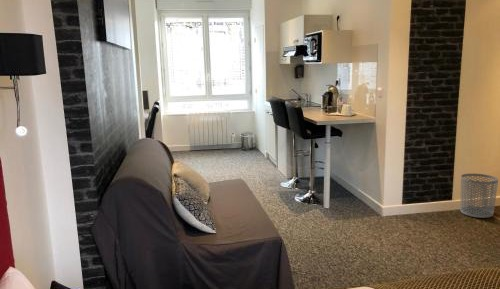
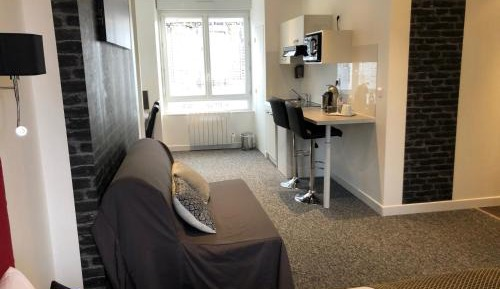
- waste bin (477, 195)
